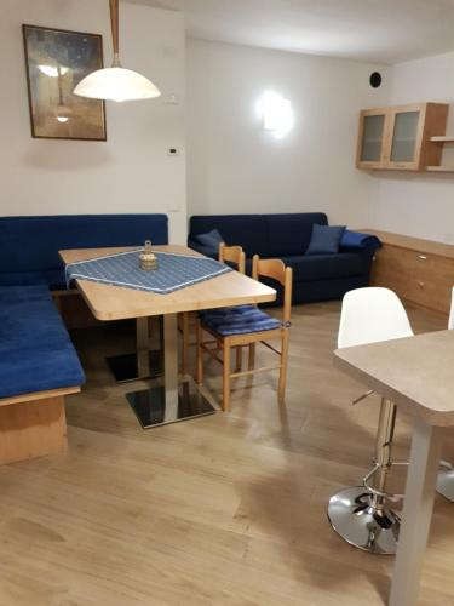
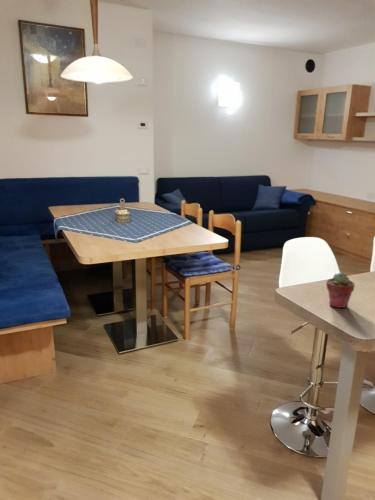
+ potted succulent (339, 288)
